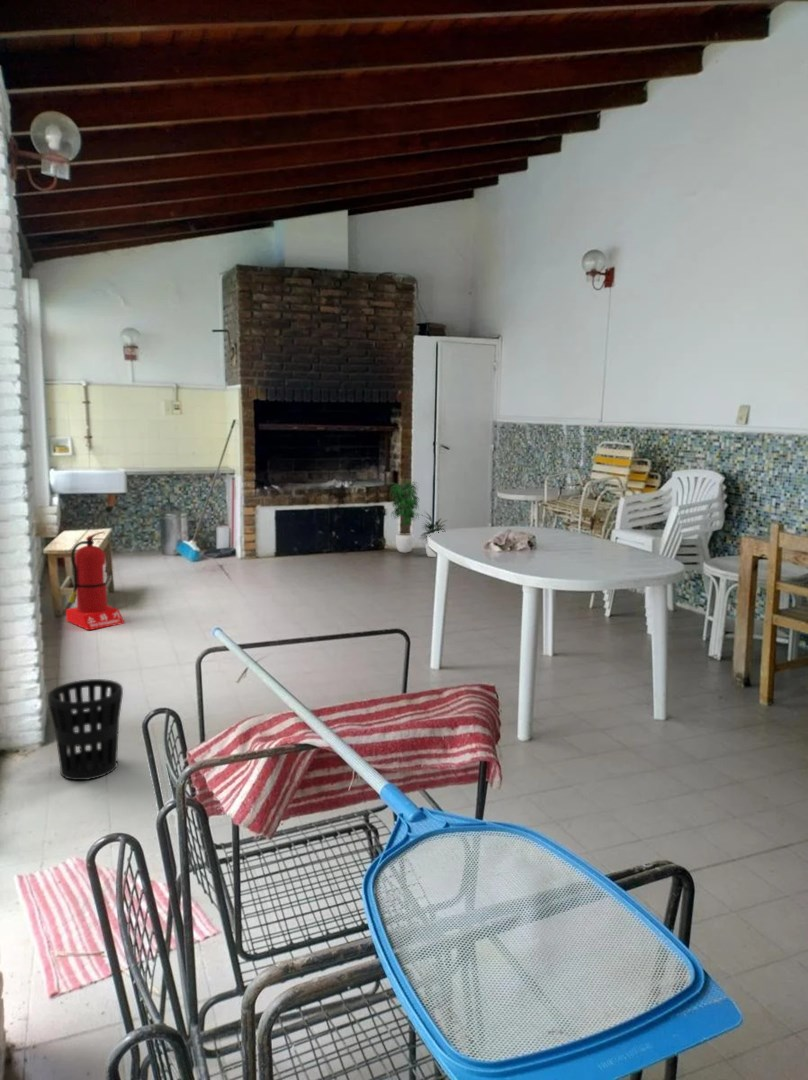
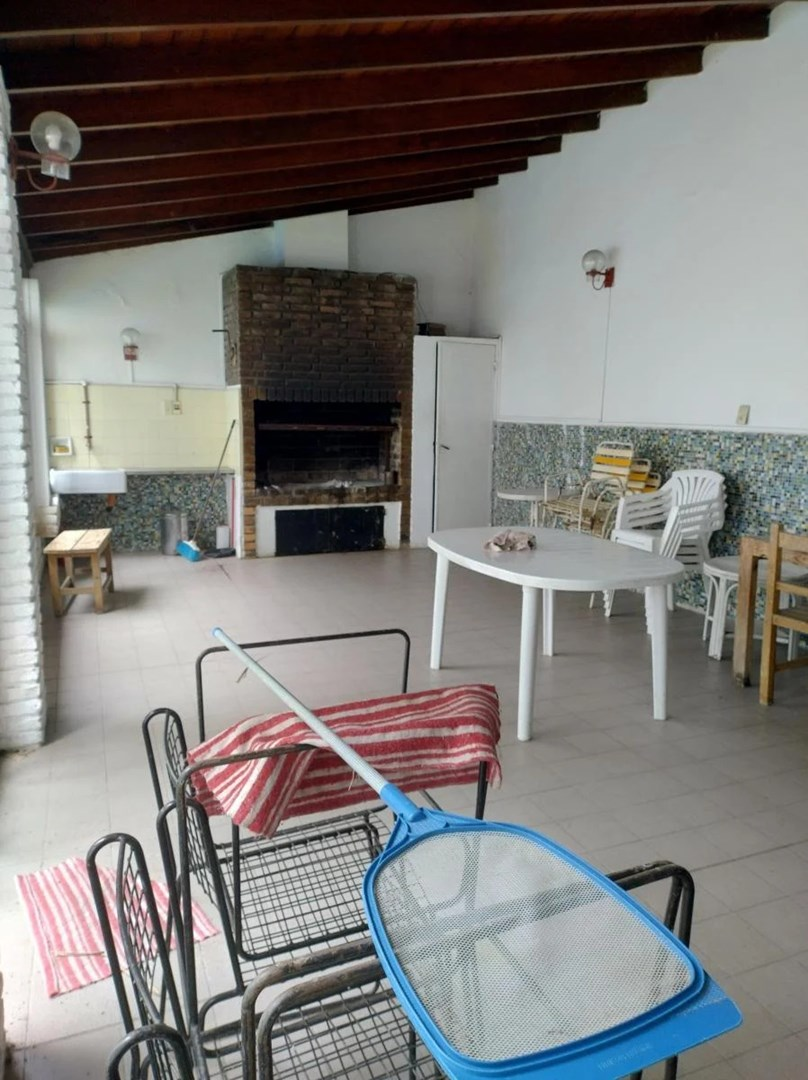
- fire extinguisher (93, 578)
- potted plant (418, 515)
- wastebasket (87, 731)
